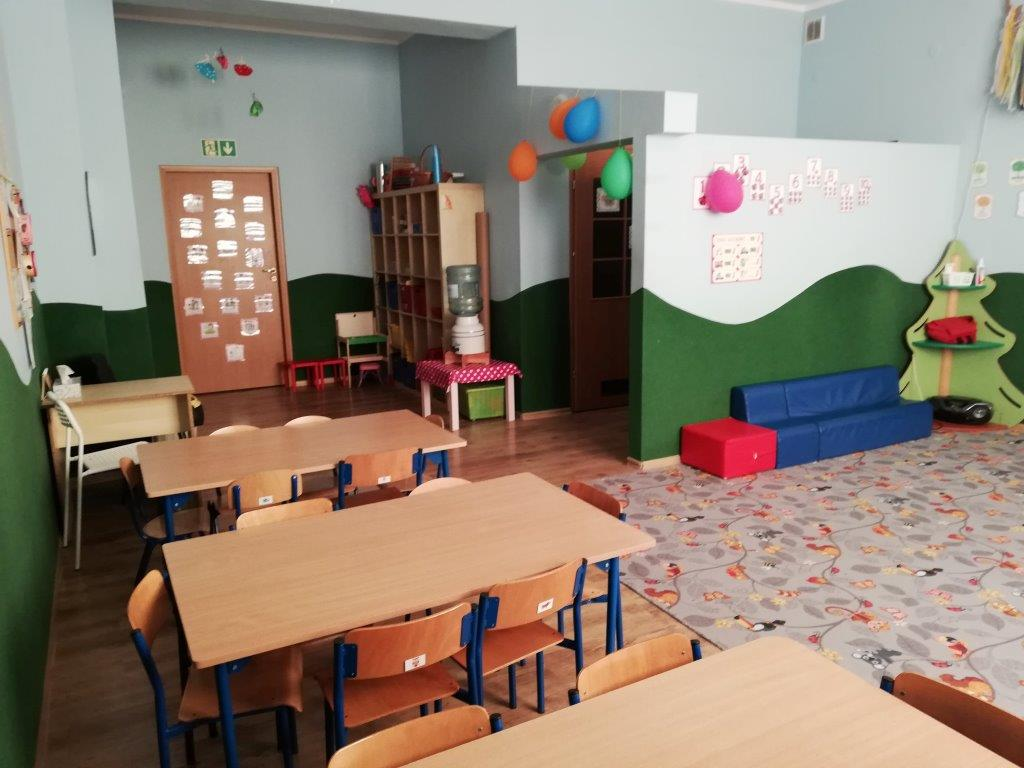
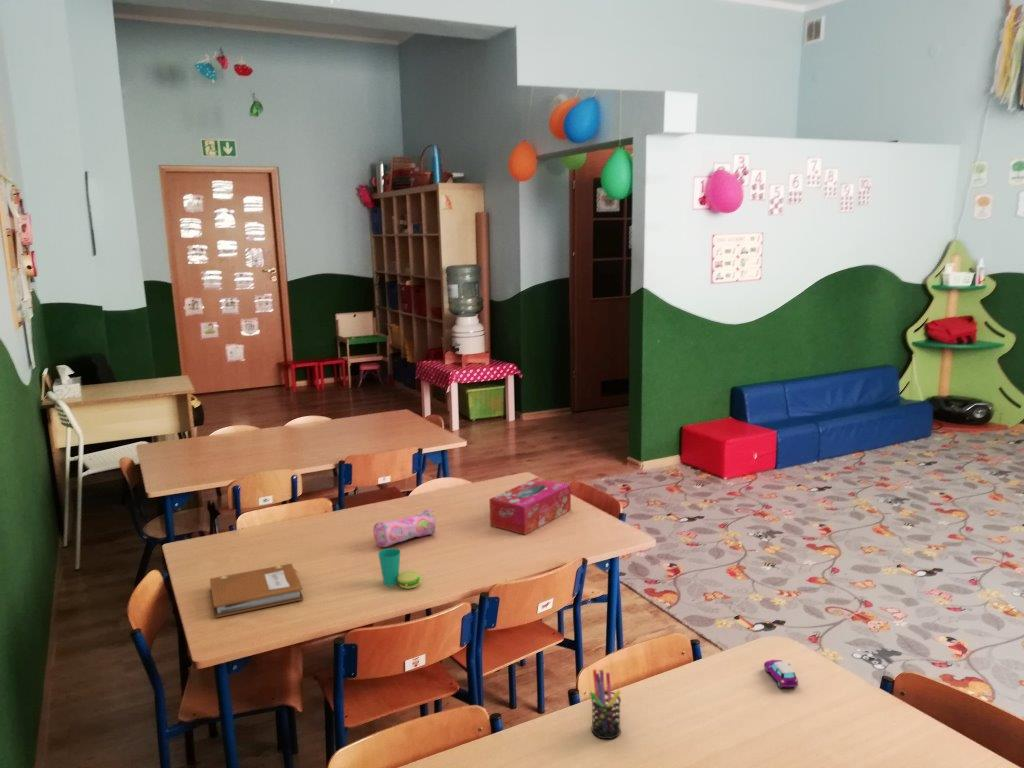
+ pencil case (405, 527)
+ notebook (257, 587)
+ pen holder (602, 703)
+ tissue box (531, 504)
+ toy car (780, 670)
+ cup (398, 569)
